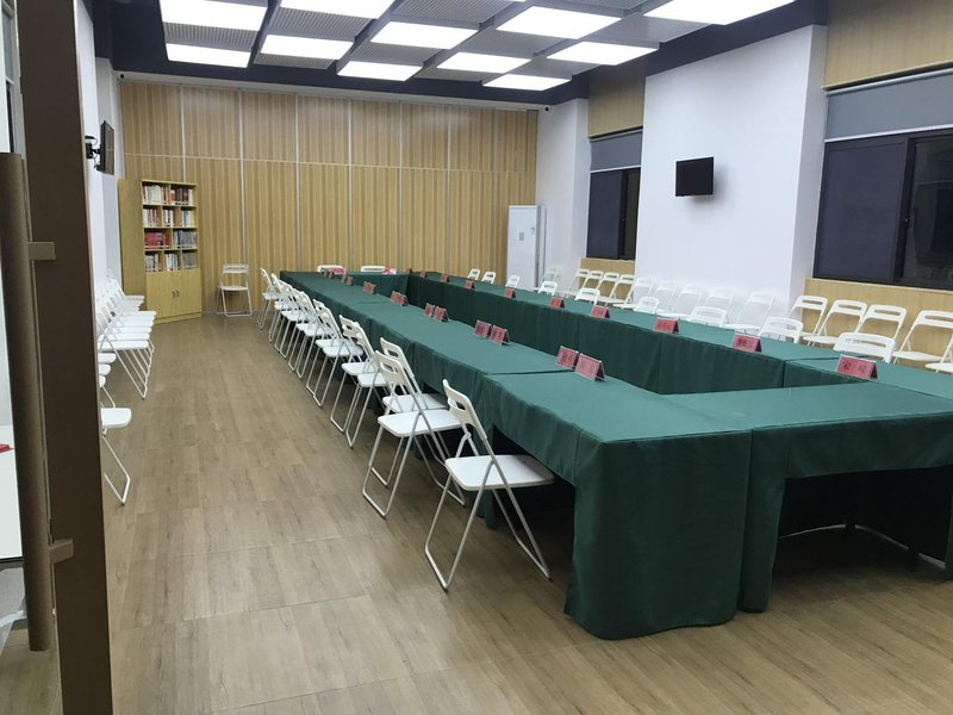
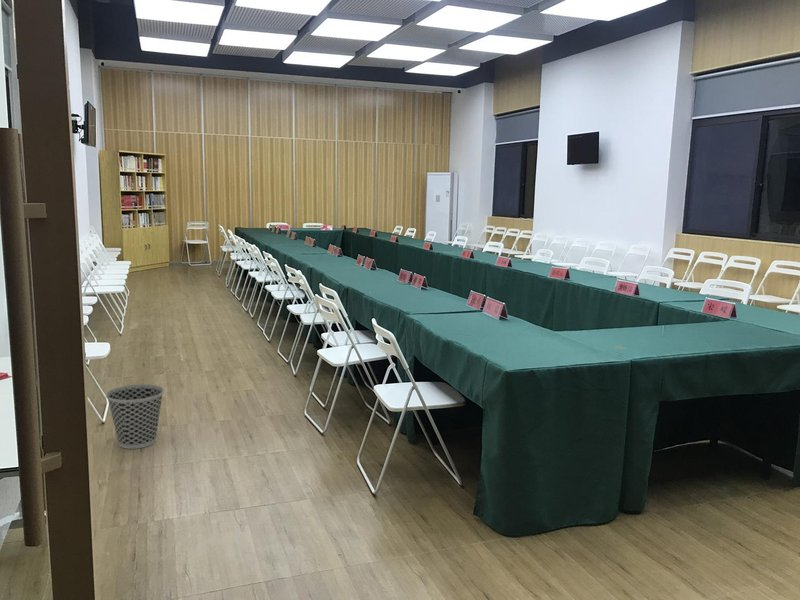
+ wastebasket (136, 417)
